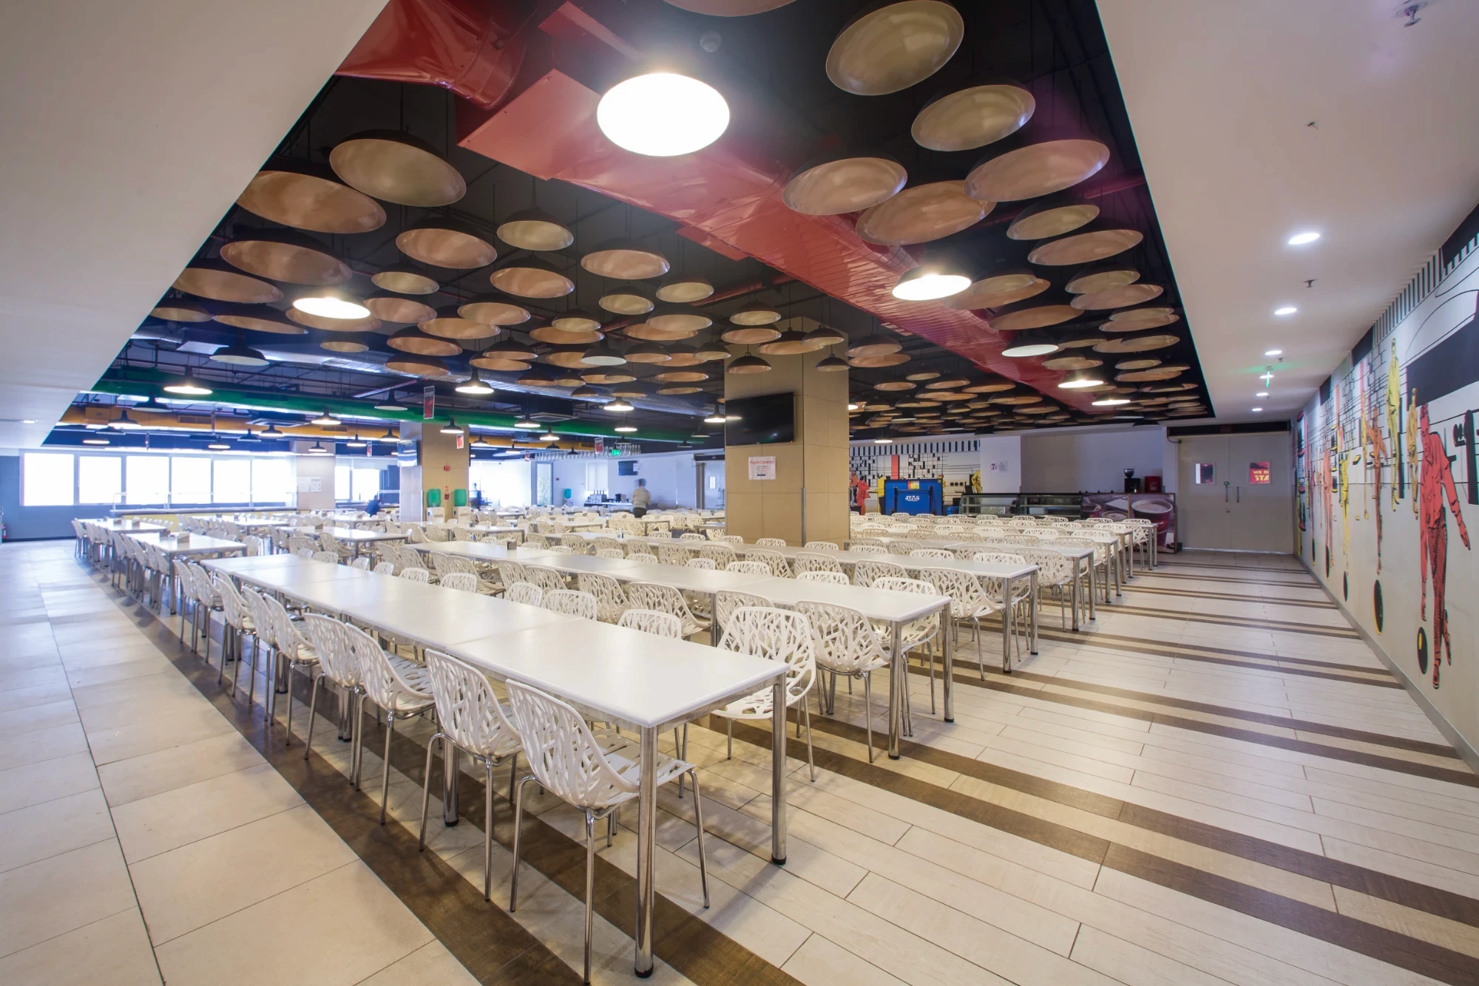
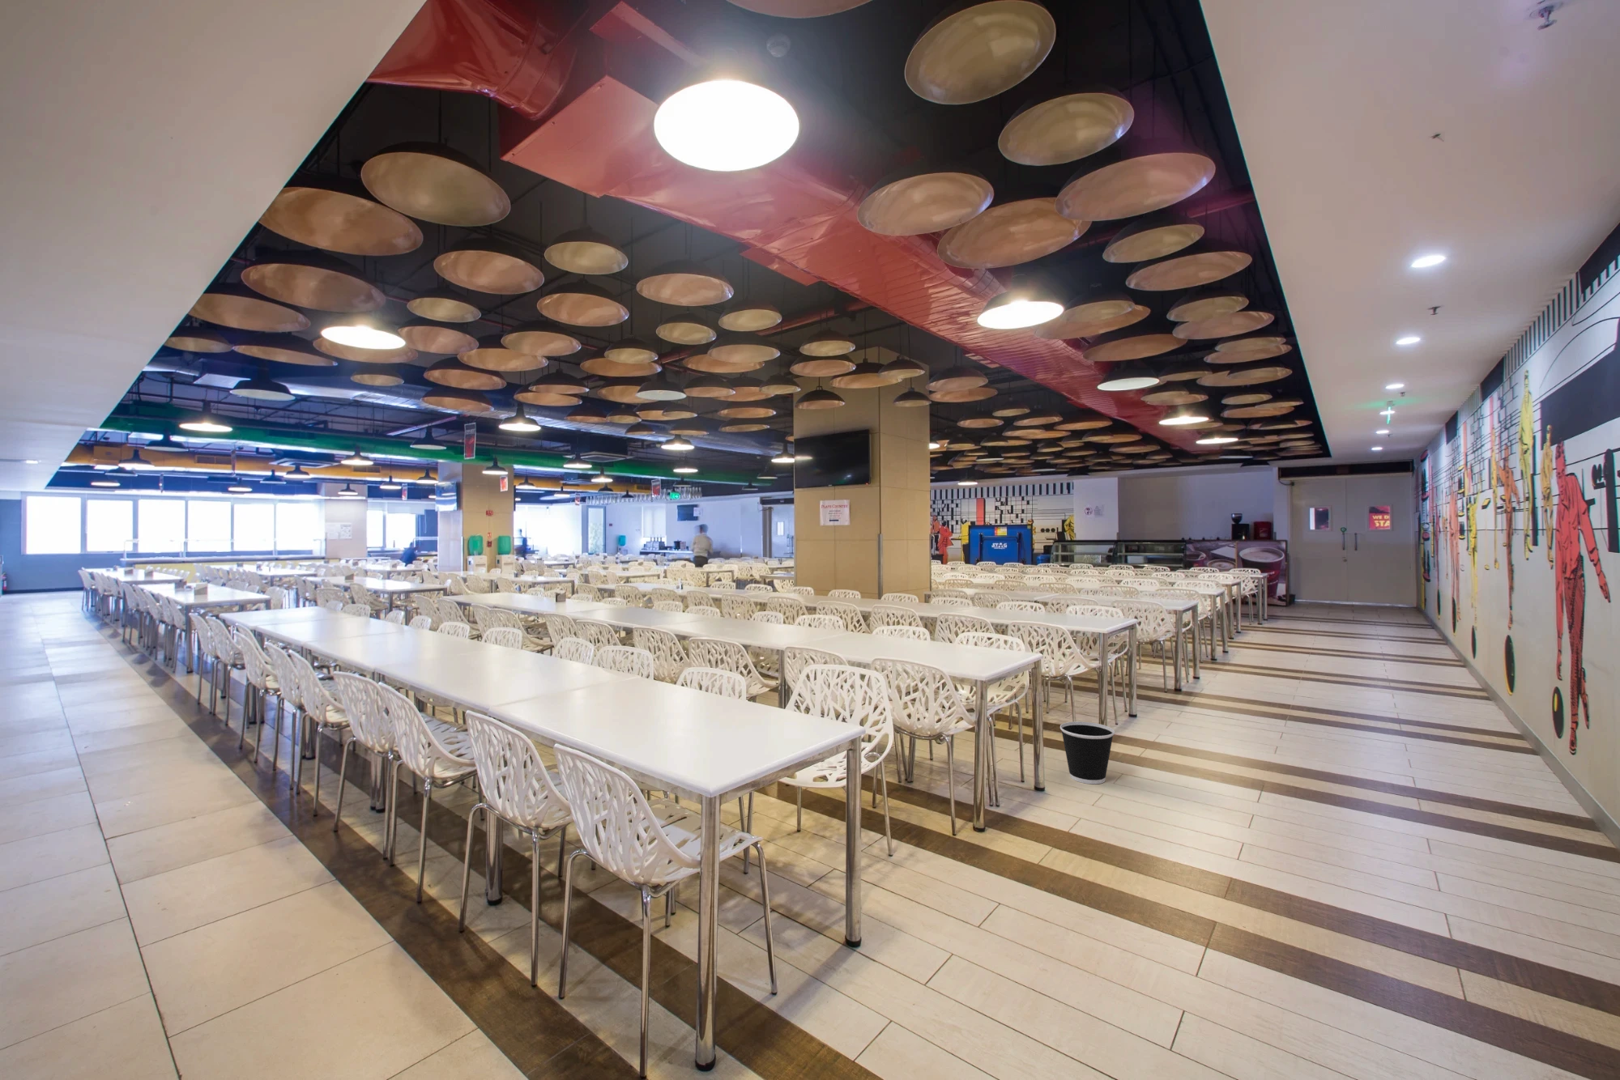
+ wastebasket (1087, 753)
